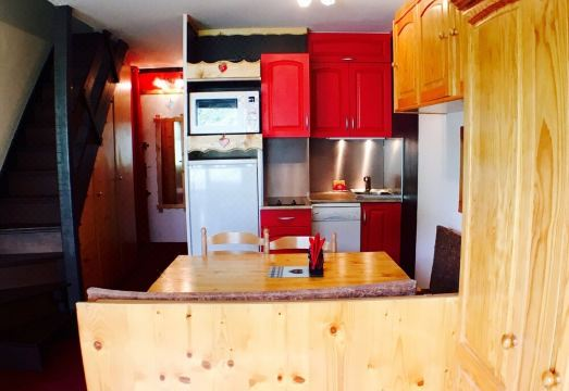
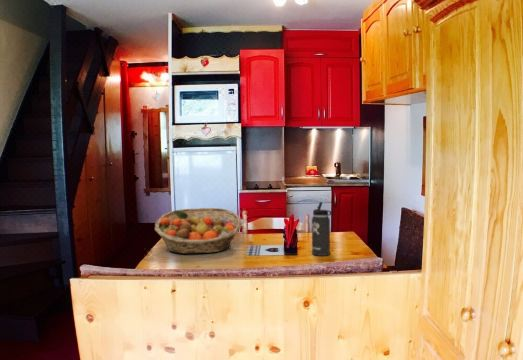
+ thermos bottle (322, 228)
+ fruit basket (199, 229)
